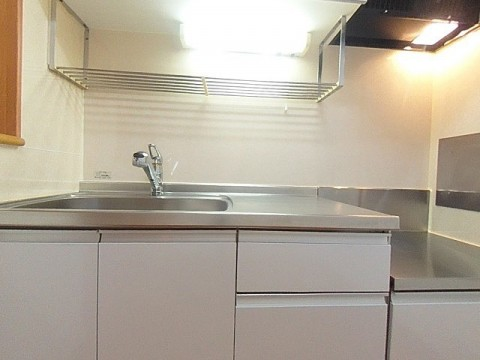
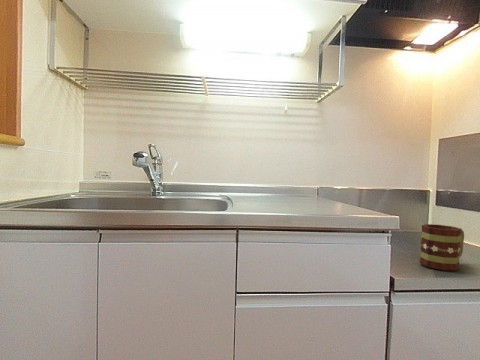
+ mug (445, 245)
